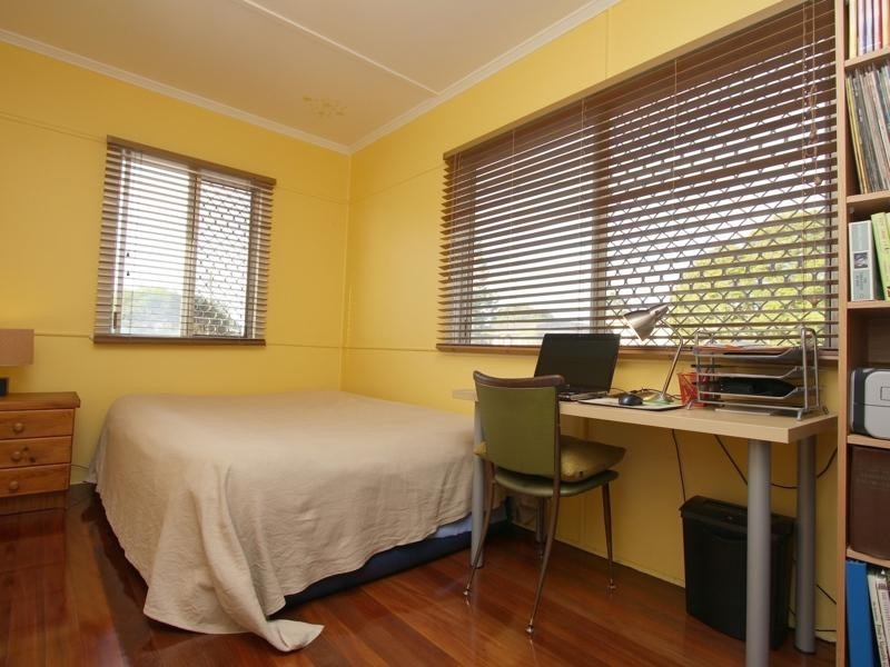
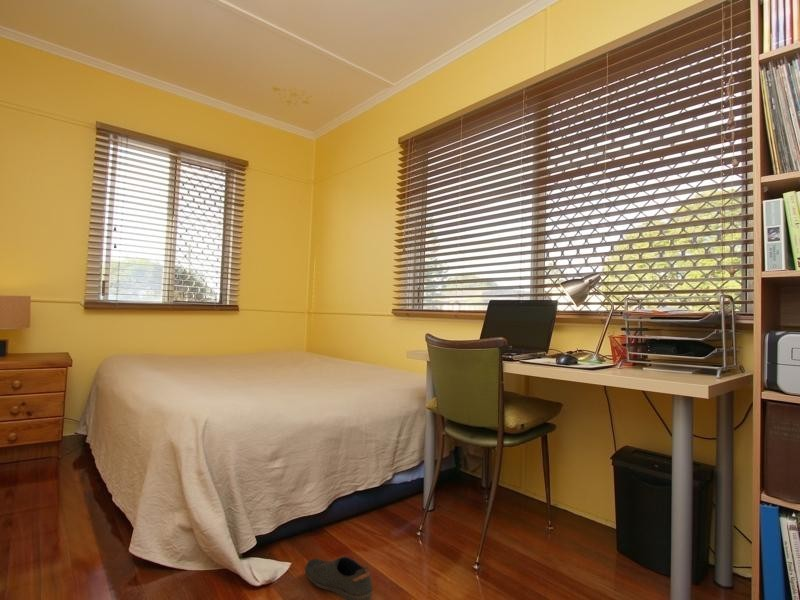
+ shoe (338, 570)
